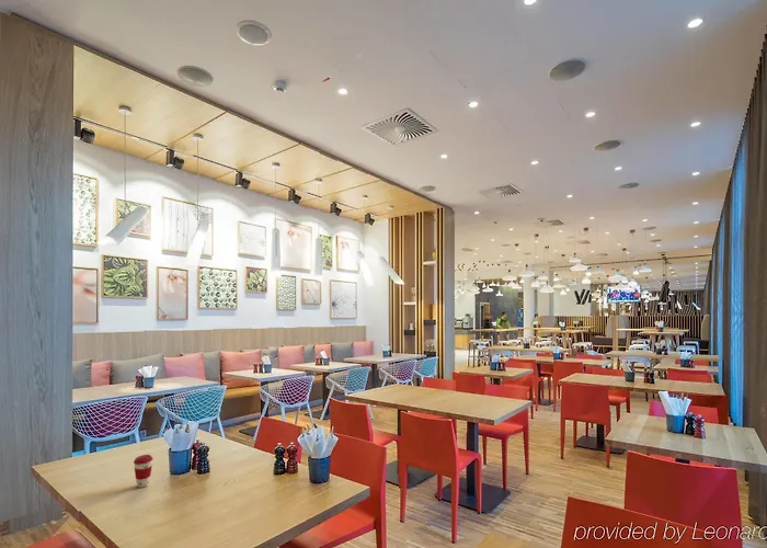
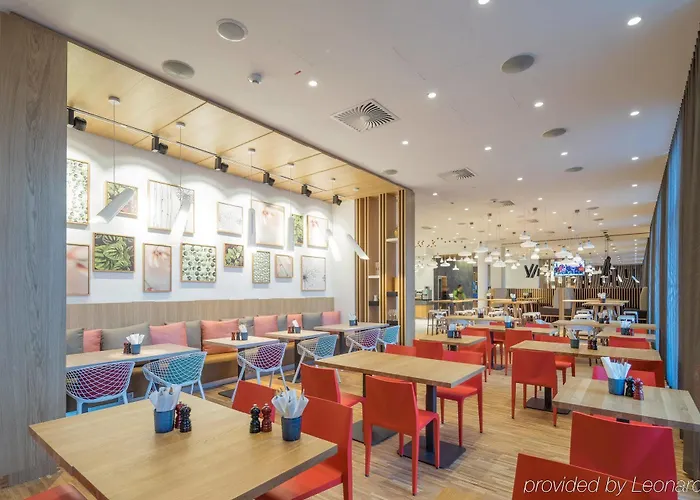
- coffee cup (142, 470)
